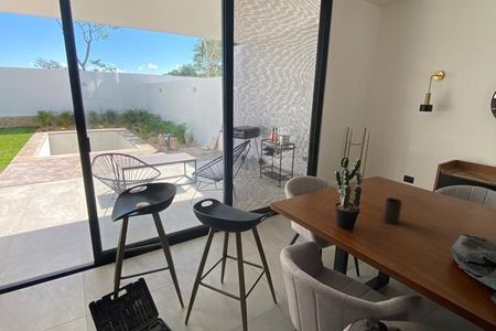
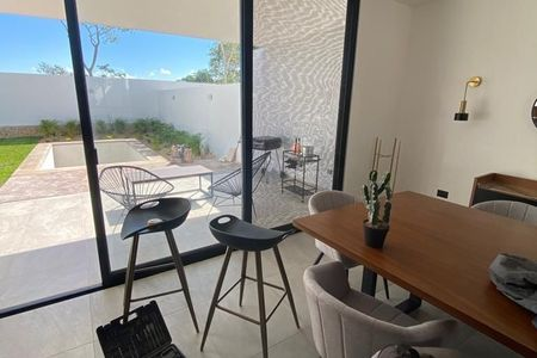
- cup (392, 210)
